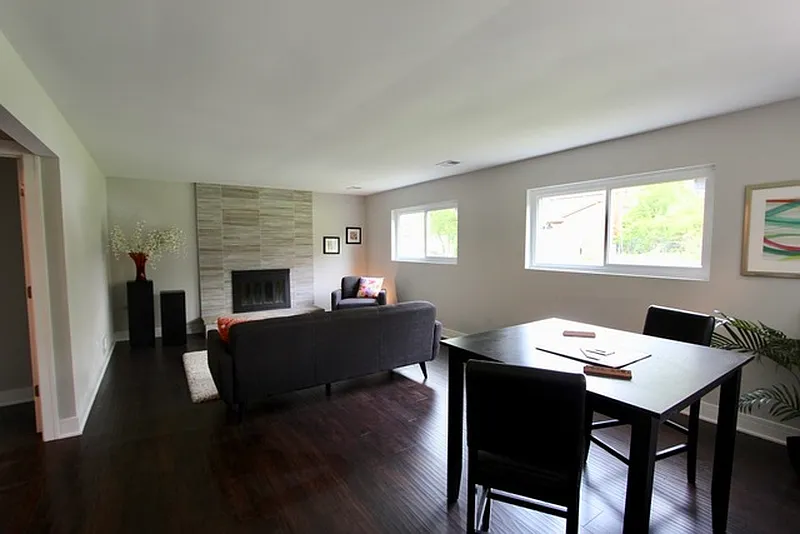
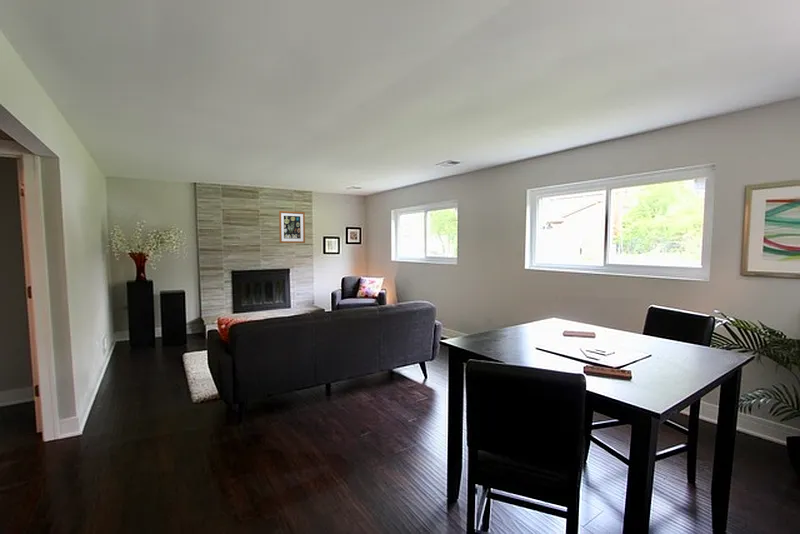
+ wall art (292, 227)
